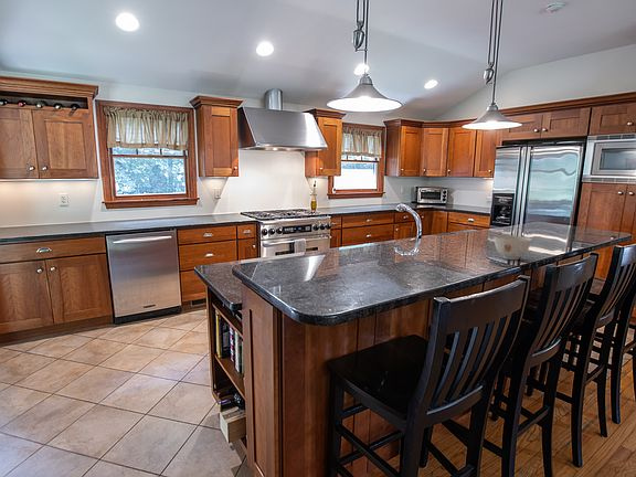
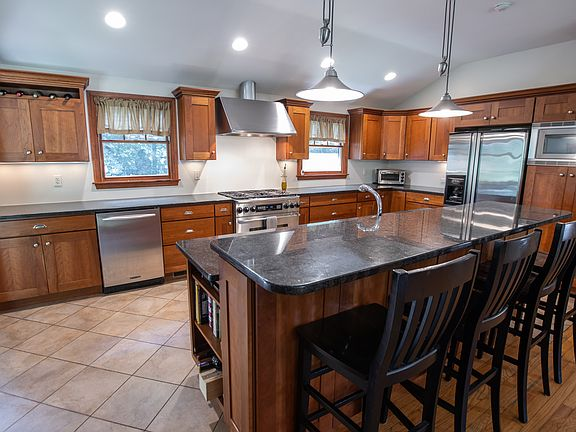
- bowl (511, 247)
